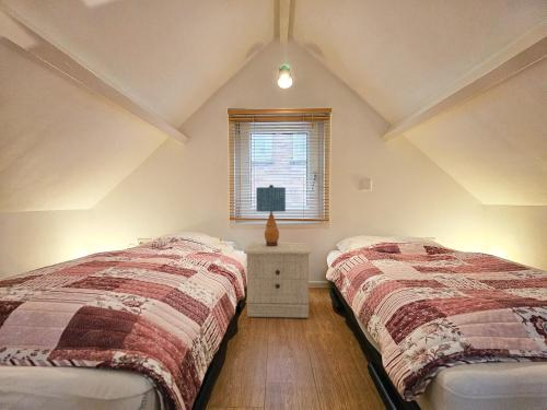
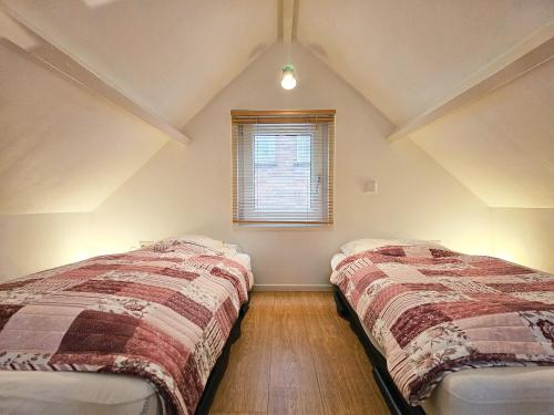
- table lamp (270, 214)
- nightstand (278, 277)
